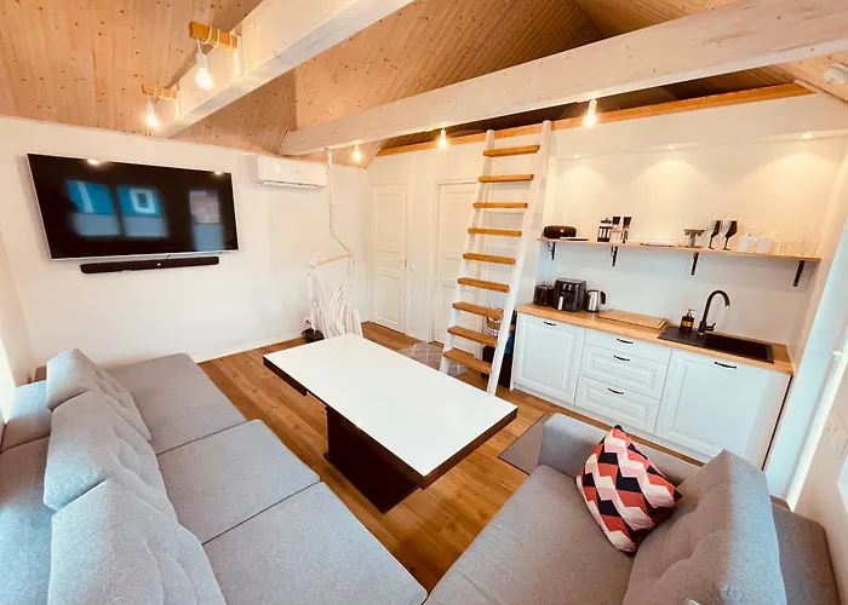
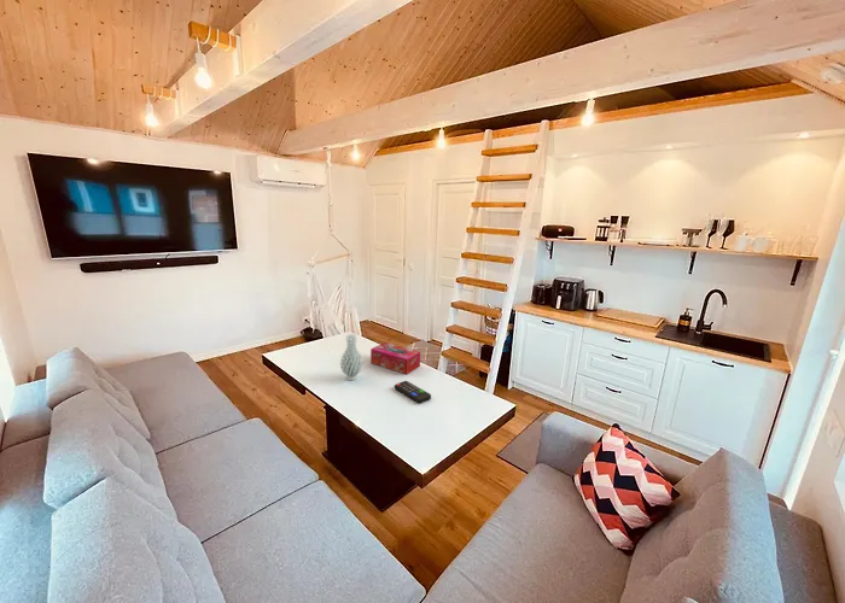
+ remote control (412, 391)
+ vase (351, 356)
+ tissue box (395, 357)
